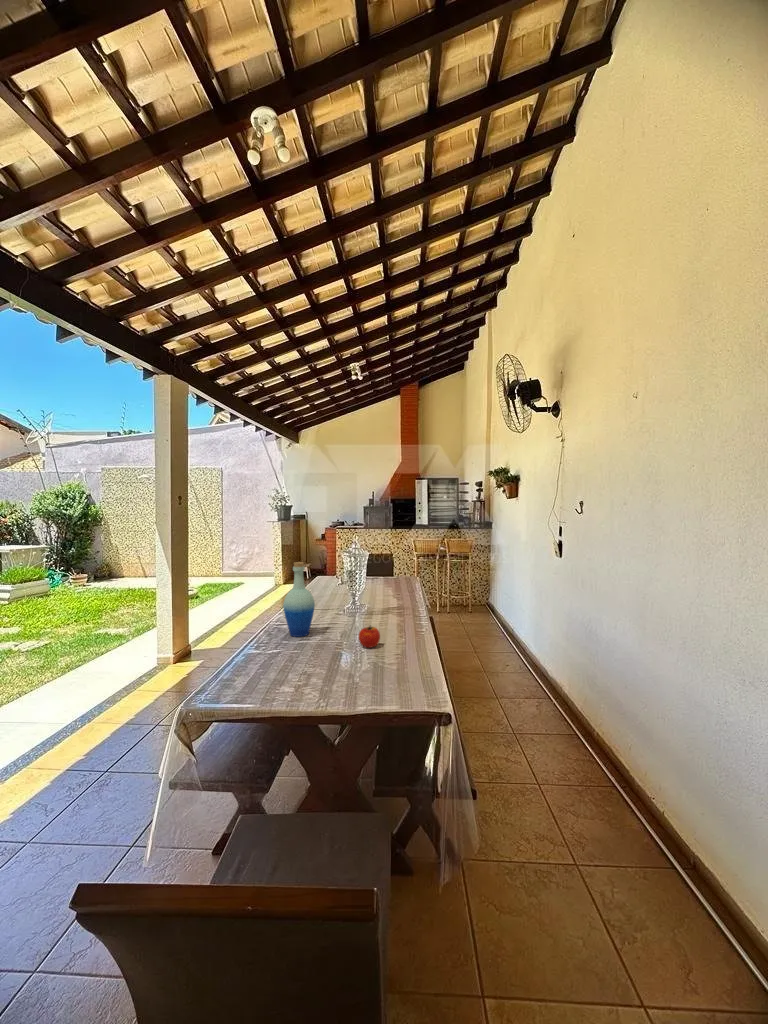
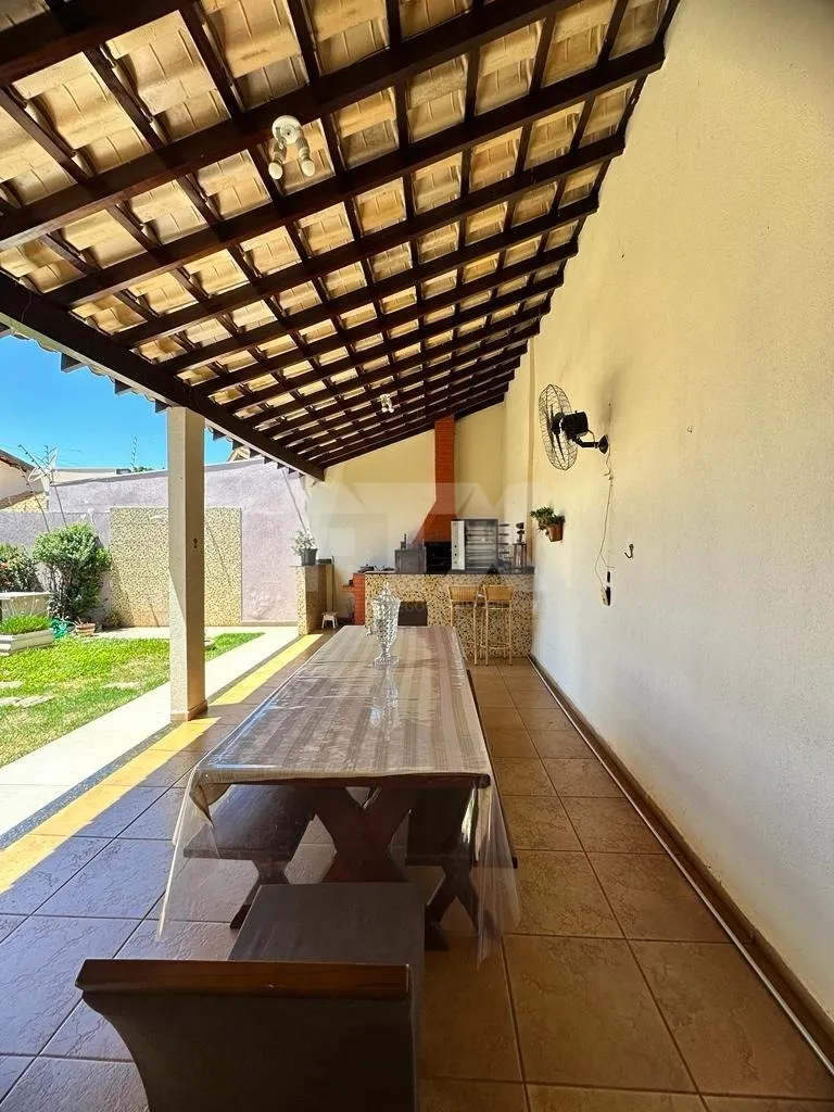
- bottle (299, 598)
- fruit (369, 635)
